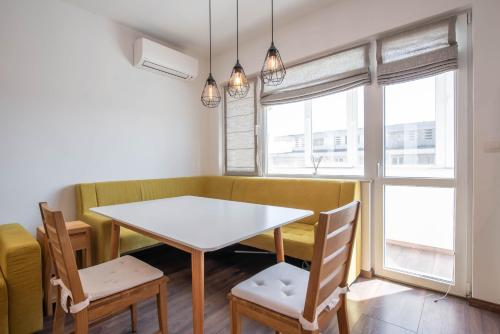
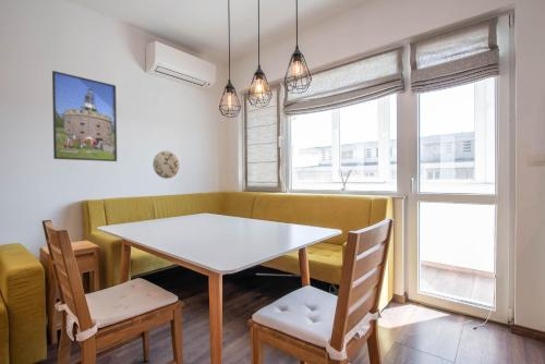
+ decorative plate (166, 165)
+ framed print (86, 119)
